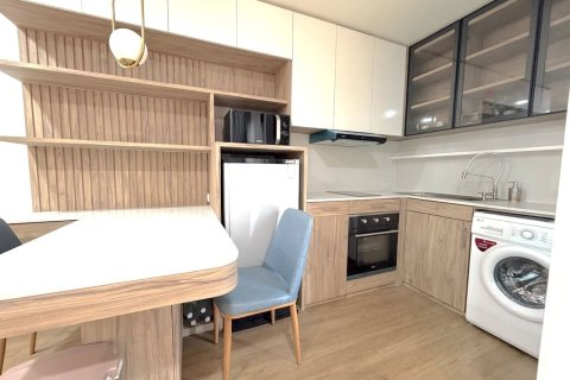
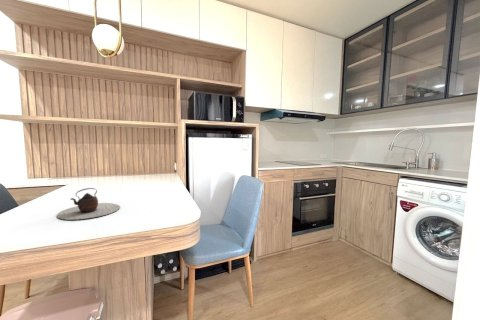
+ teapot (89, 199)
